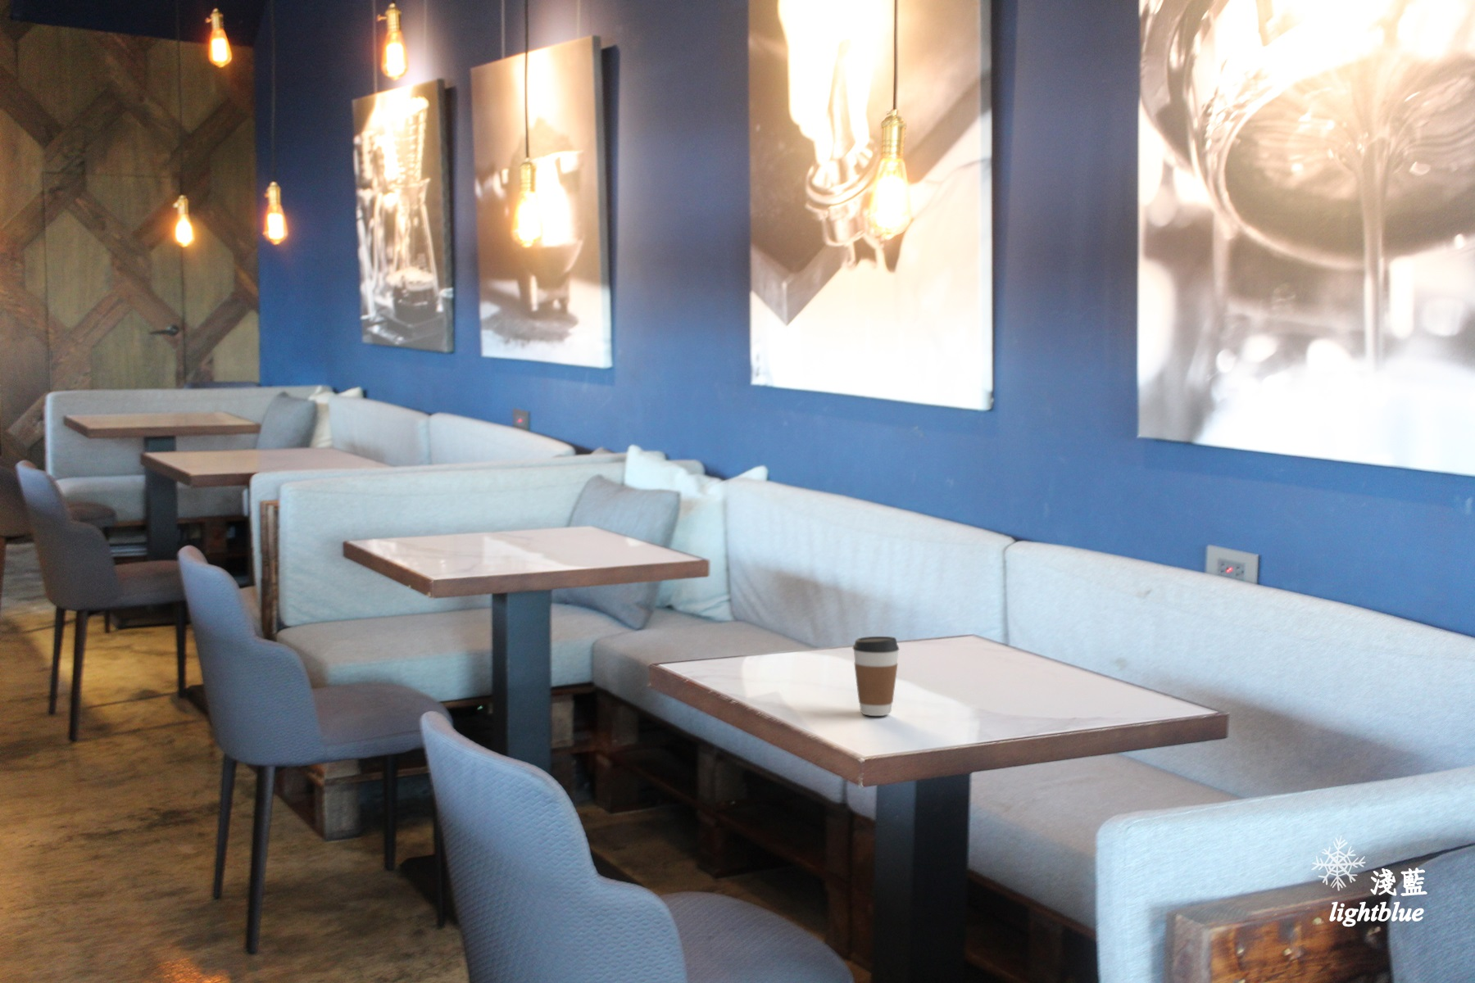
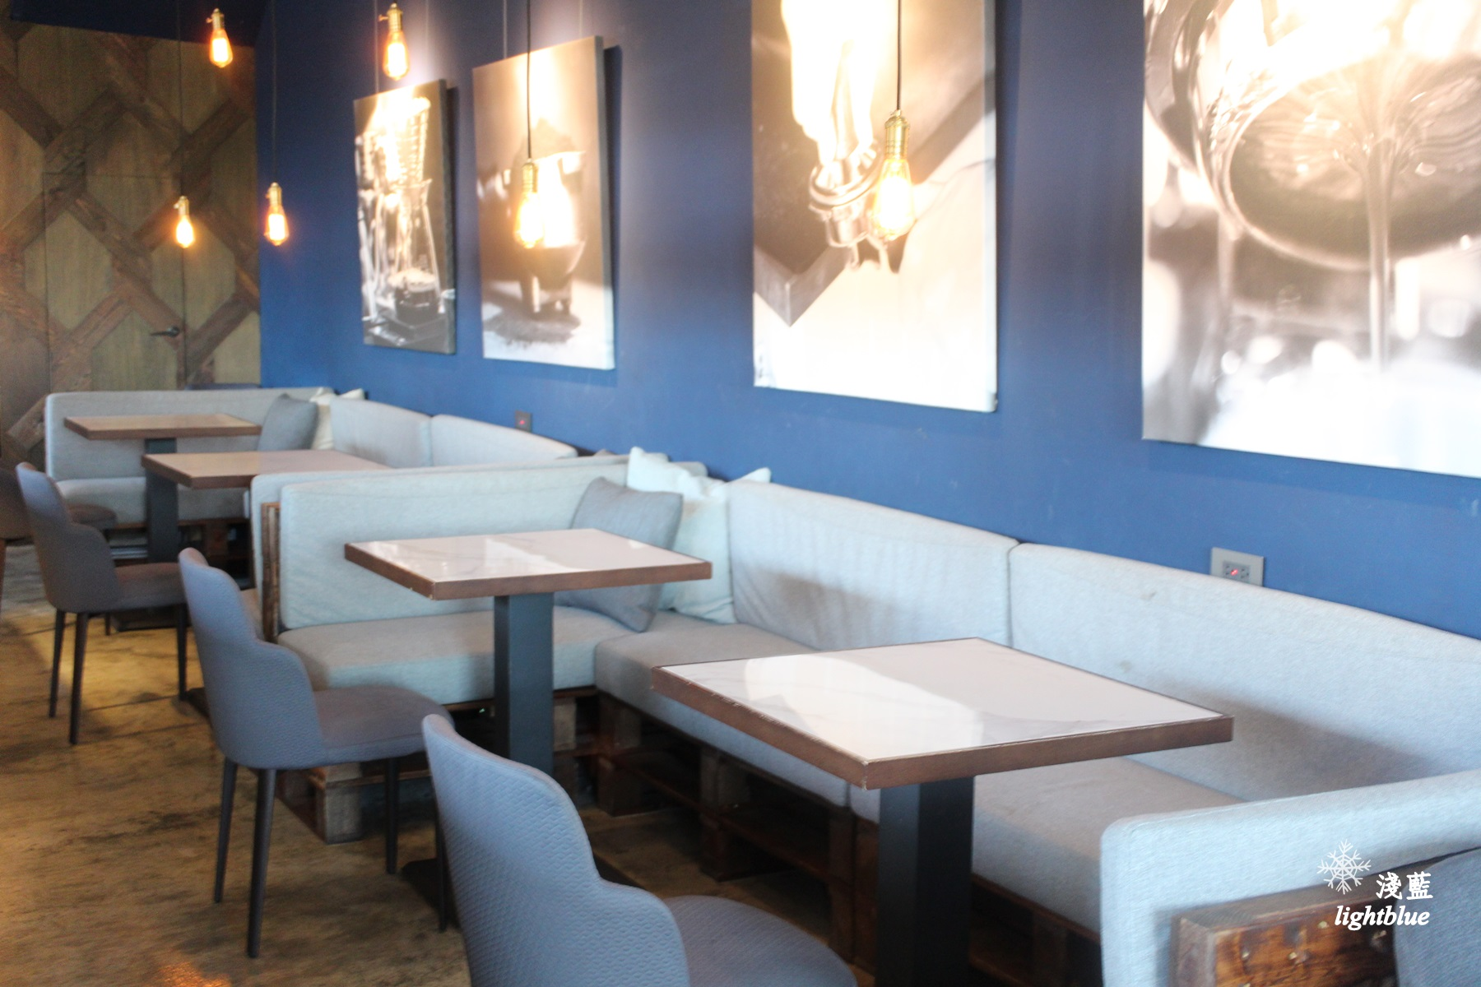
- coffee cup (875, 675)
